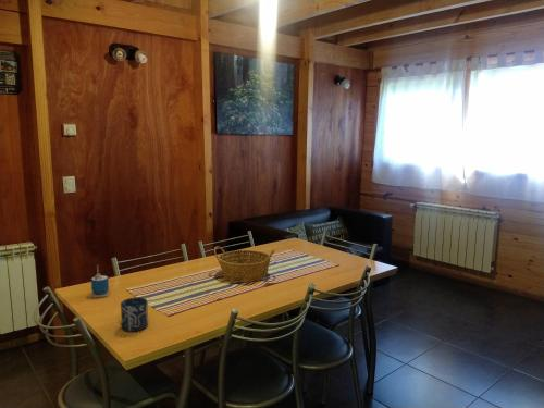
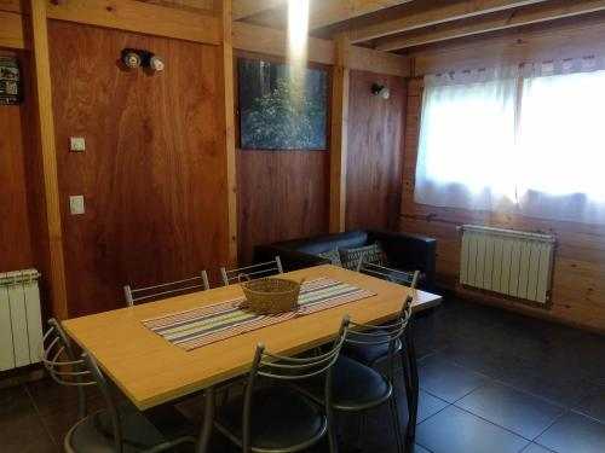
- cup (99, 280)
- cup (133, 312)
